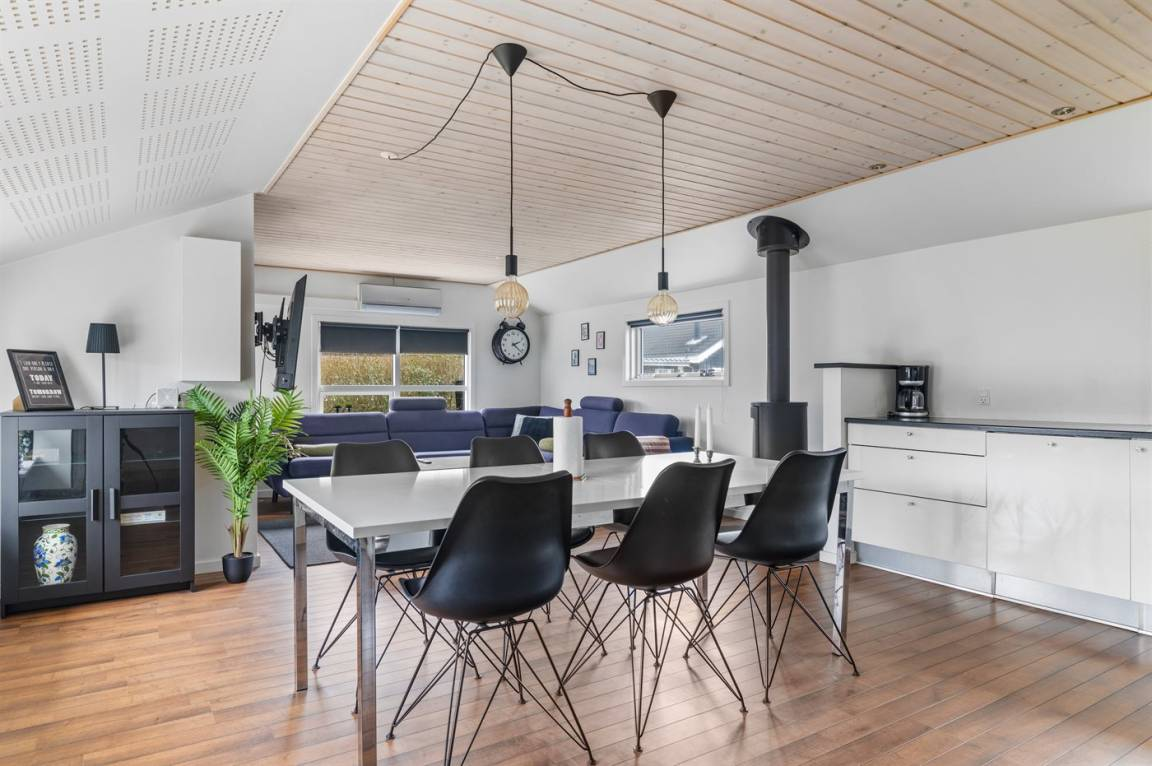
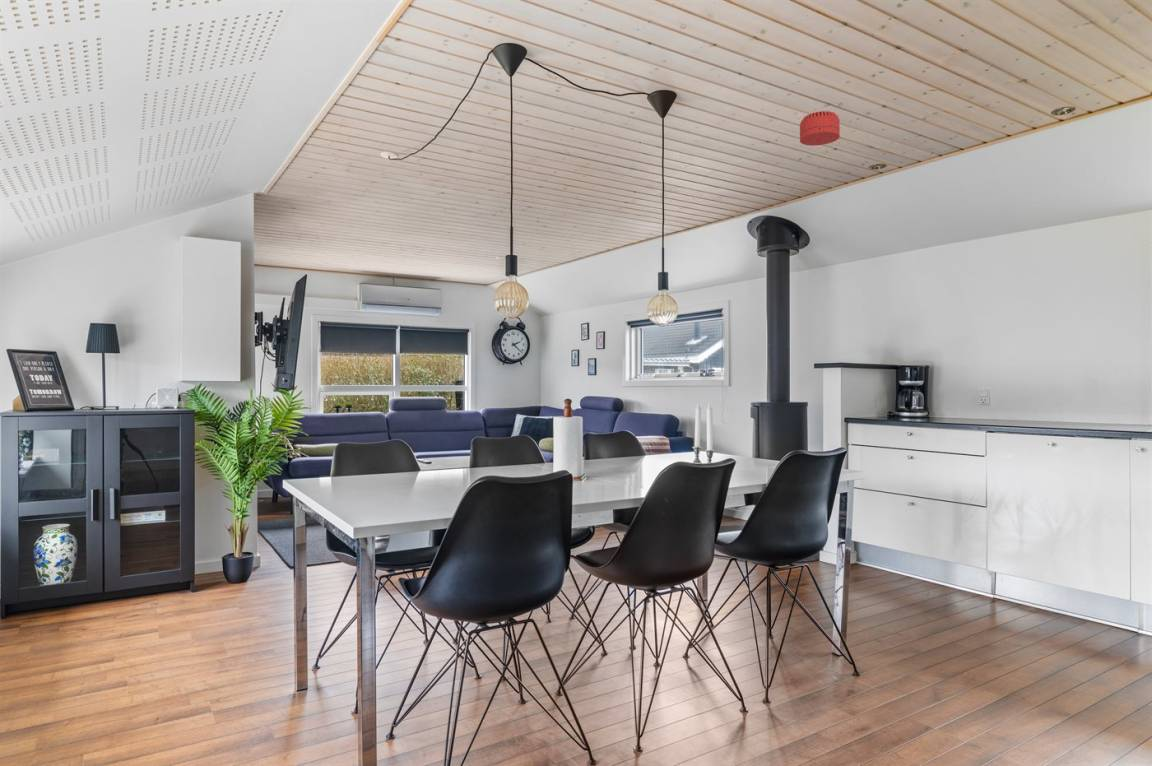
+ smoke detector (819, 127)
